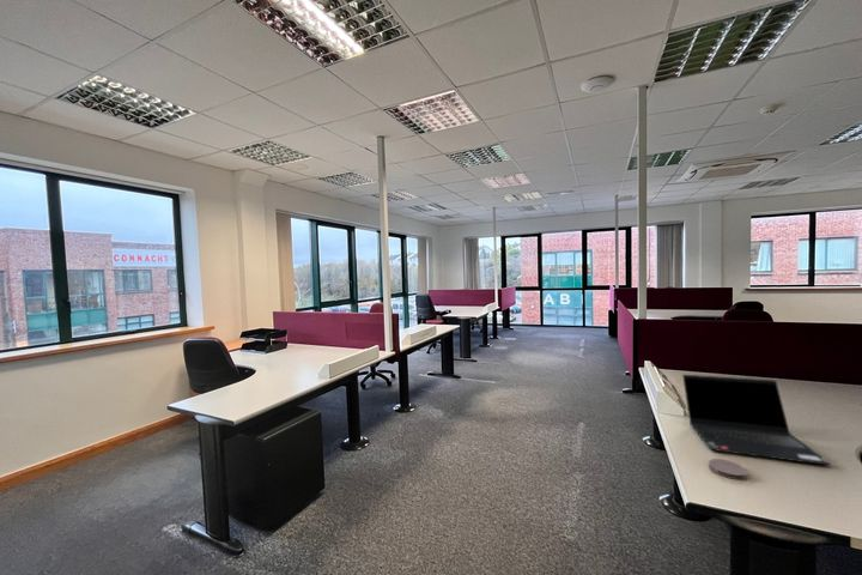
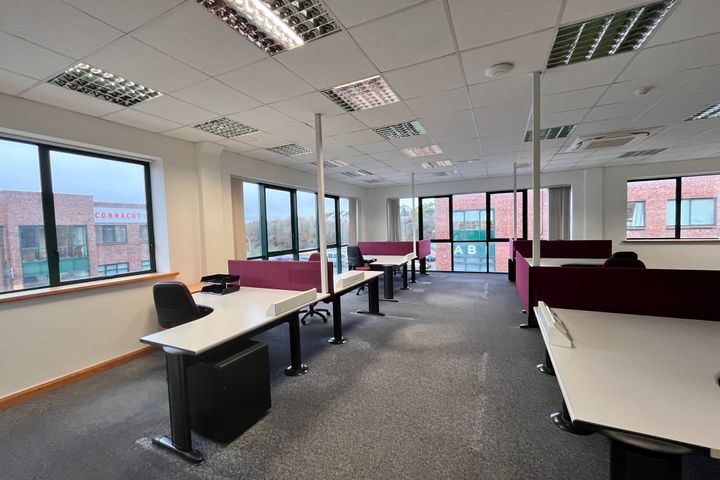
- coaster (727, 468)
- laptop computer (745, 413)
